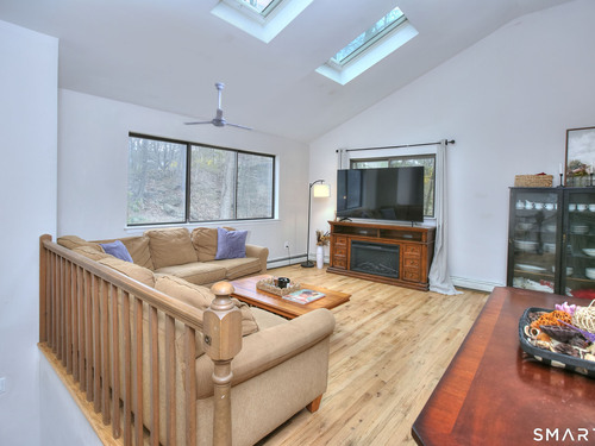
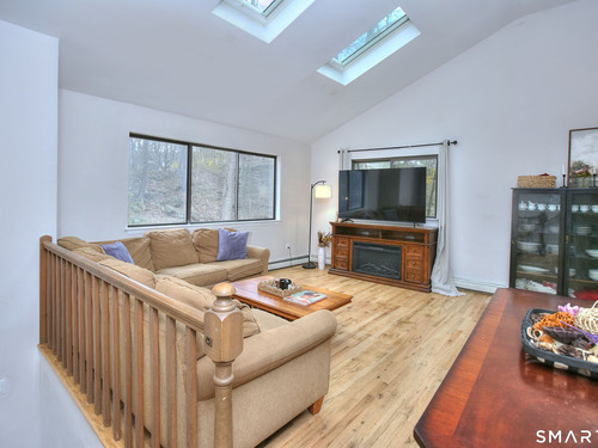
- ceiling fan (219, 101)
